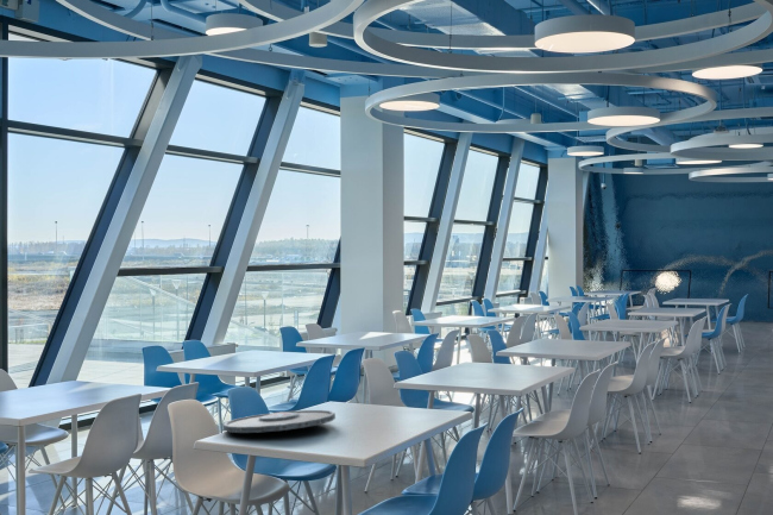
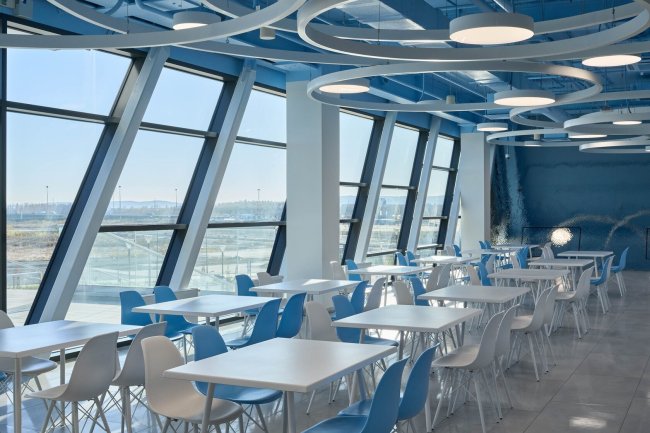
- serving tray (279, 420)
